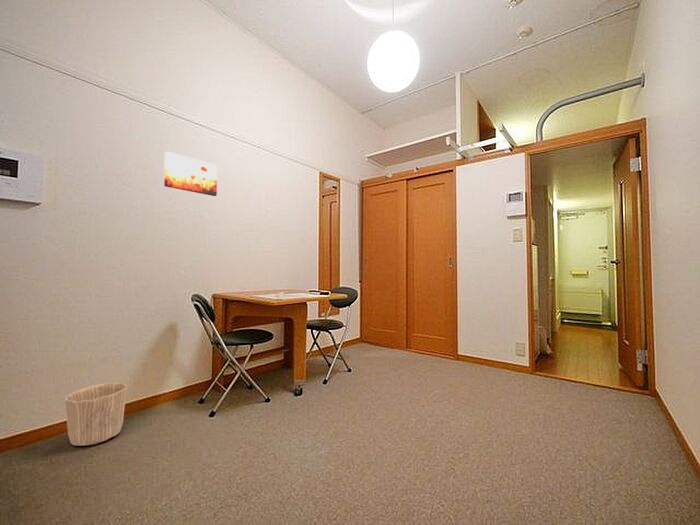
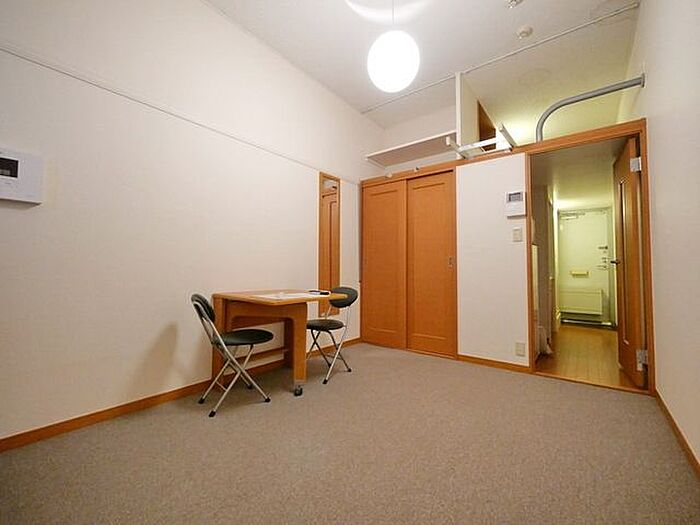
- wall art (192, 175)
- waste basket (97, 413)
